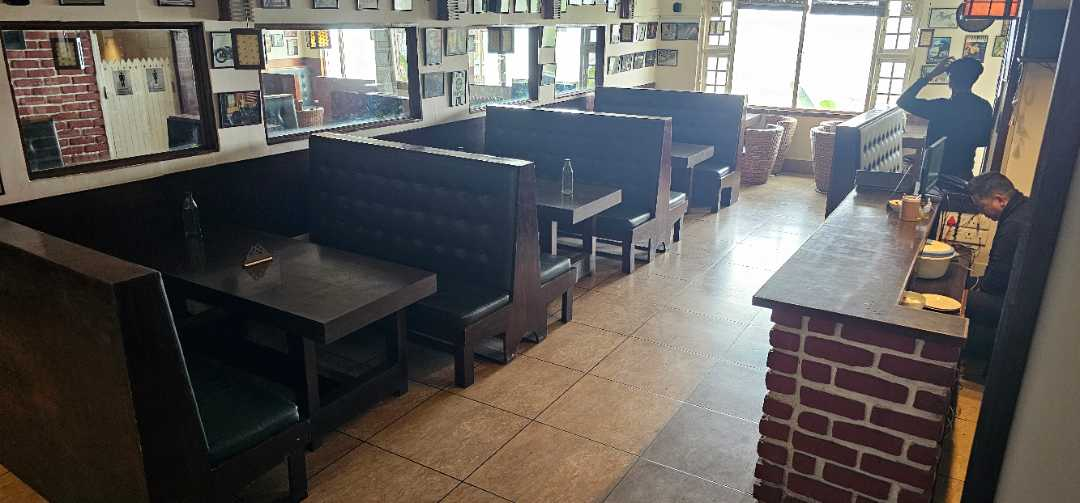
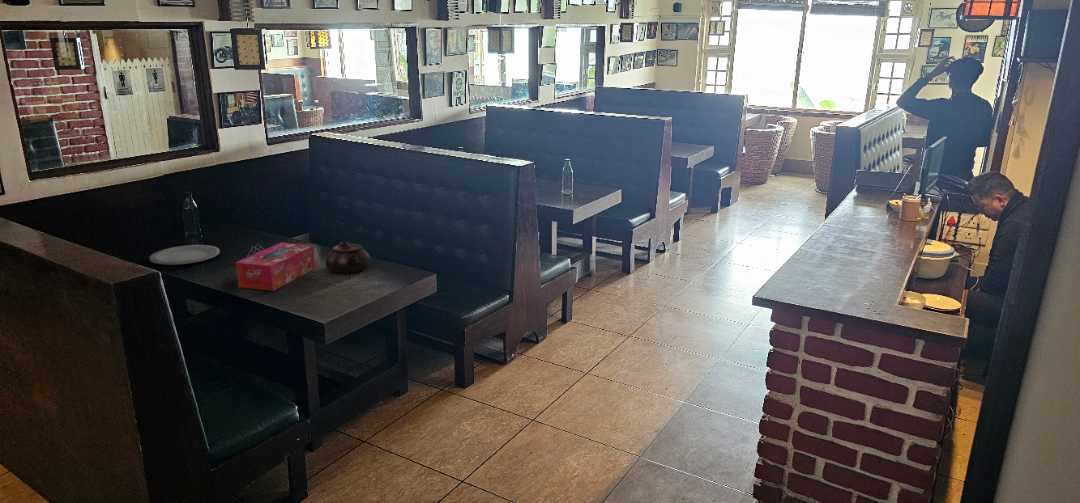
+ plate (185, 255)
+ tissue box (277, 265)
+ teapot (348, 255)
